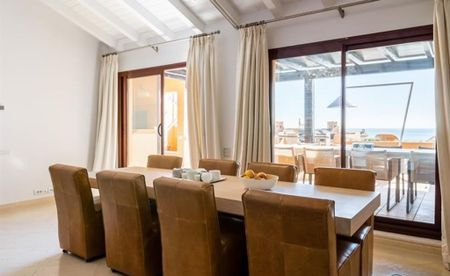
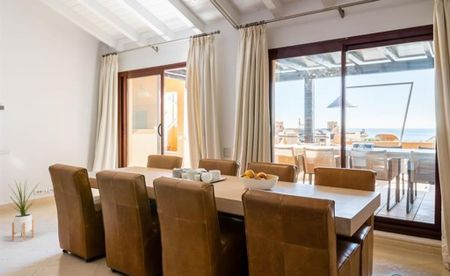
+ house plant (23, 208)
